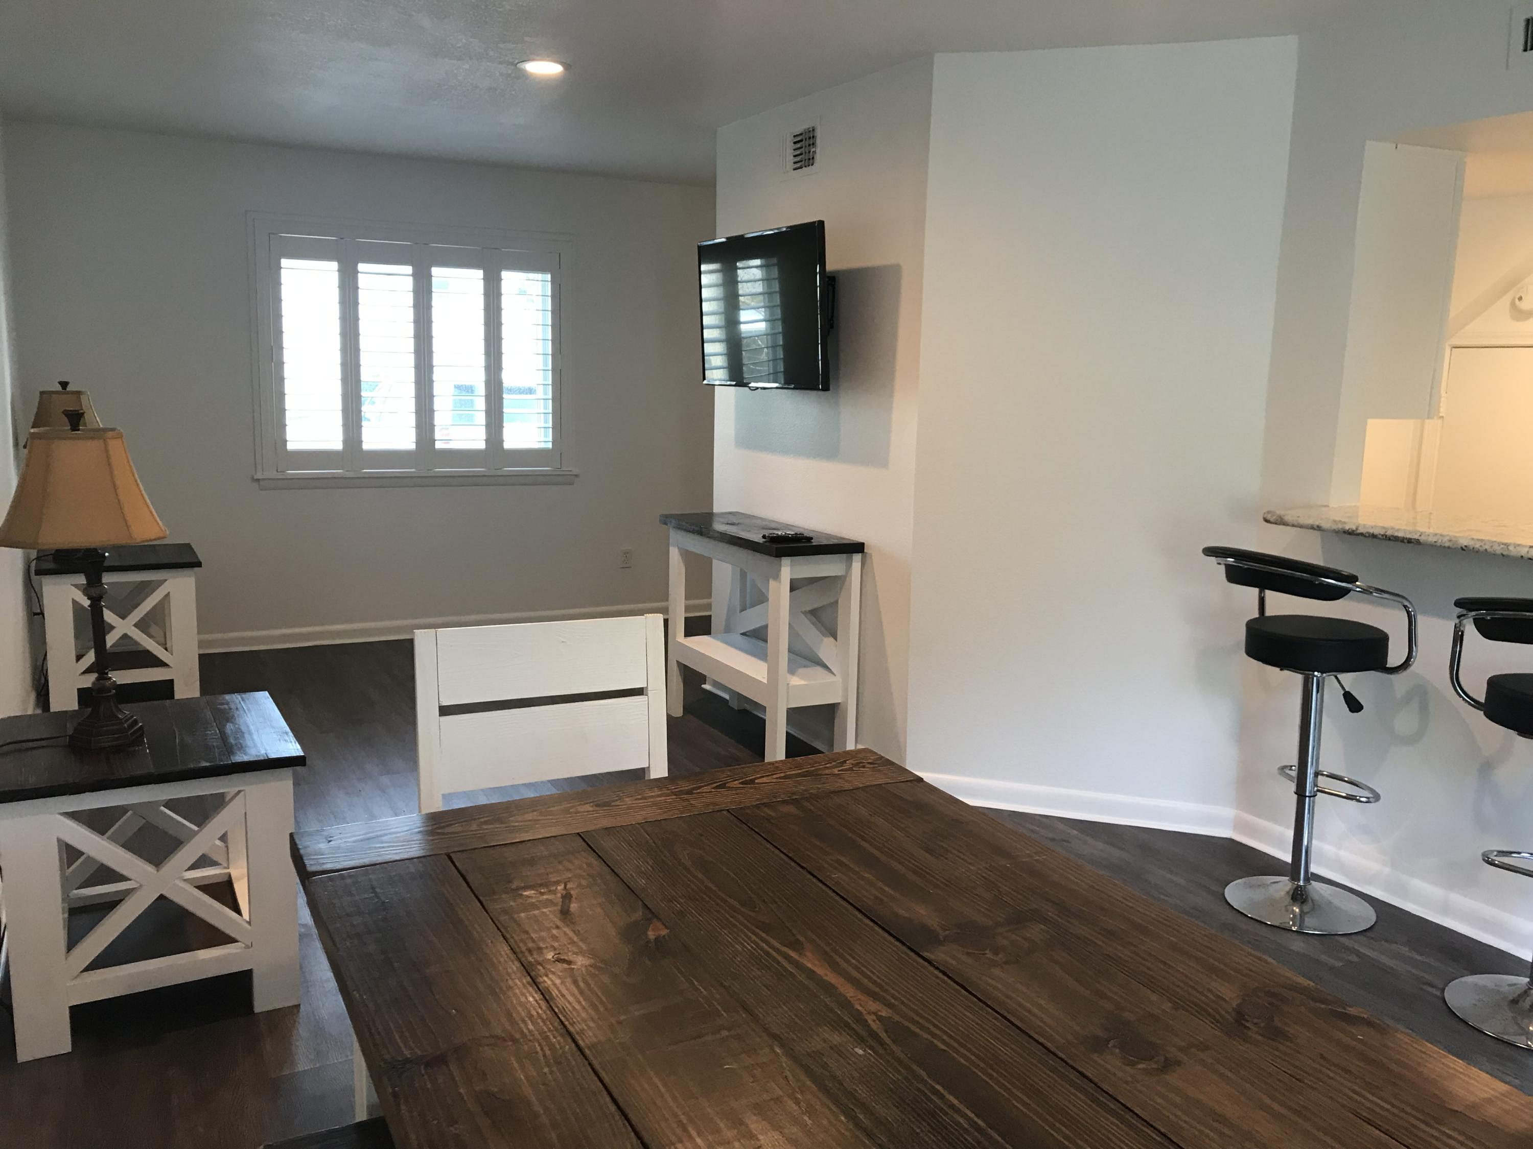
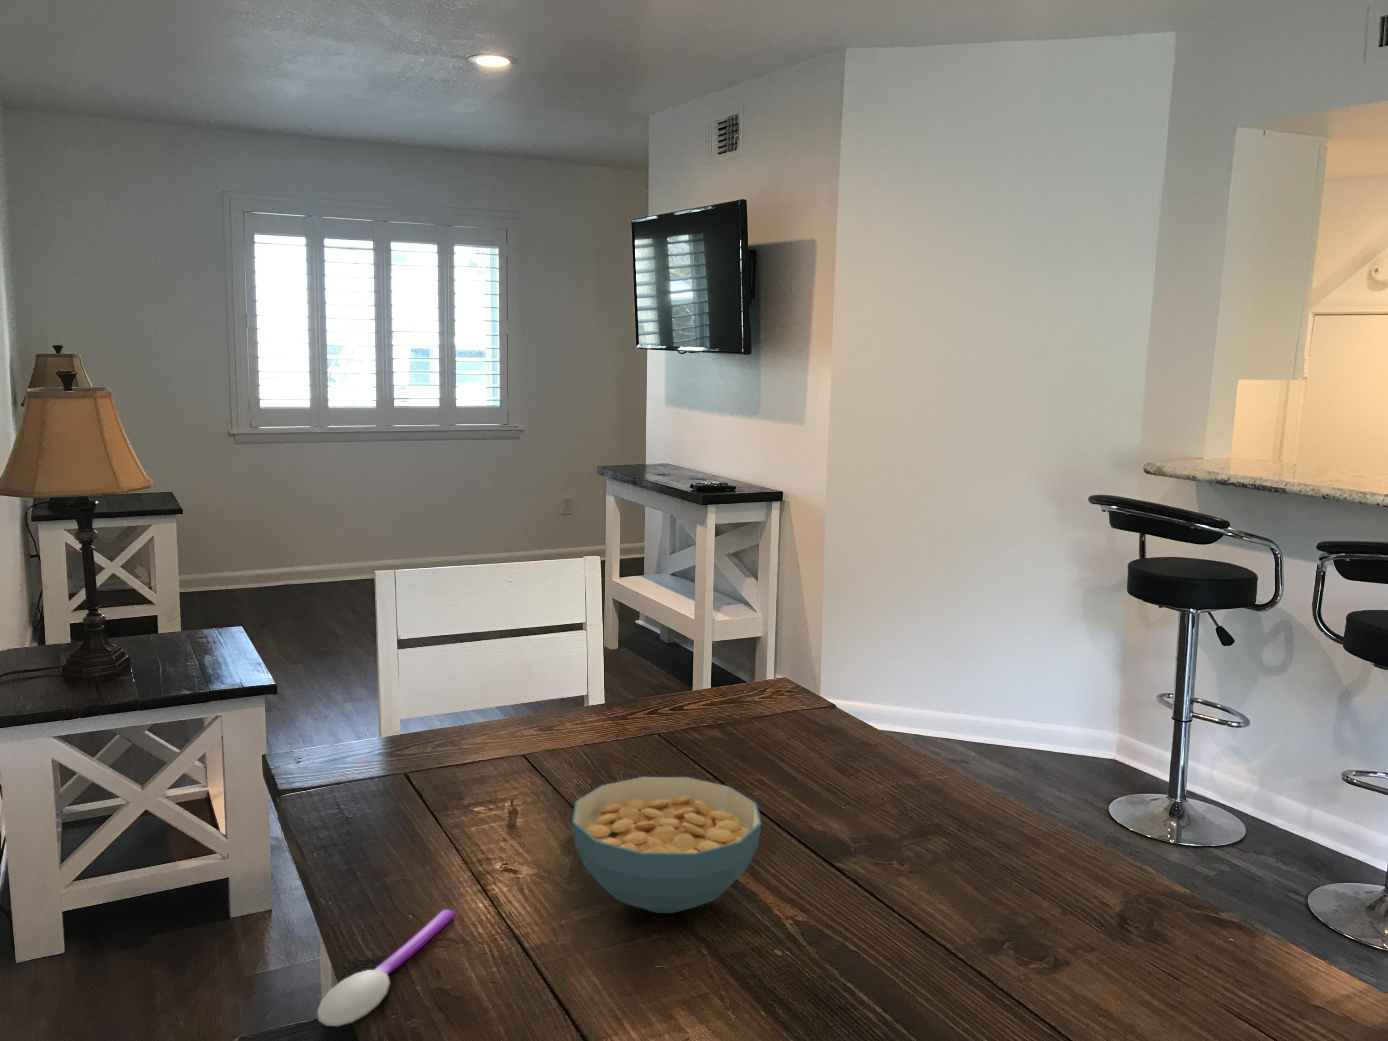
+ cereal bowl (666, 856)
+ spoon (393, 960)
